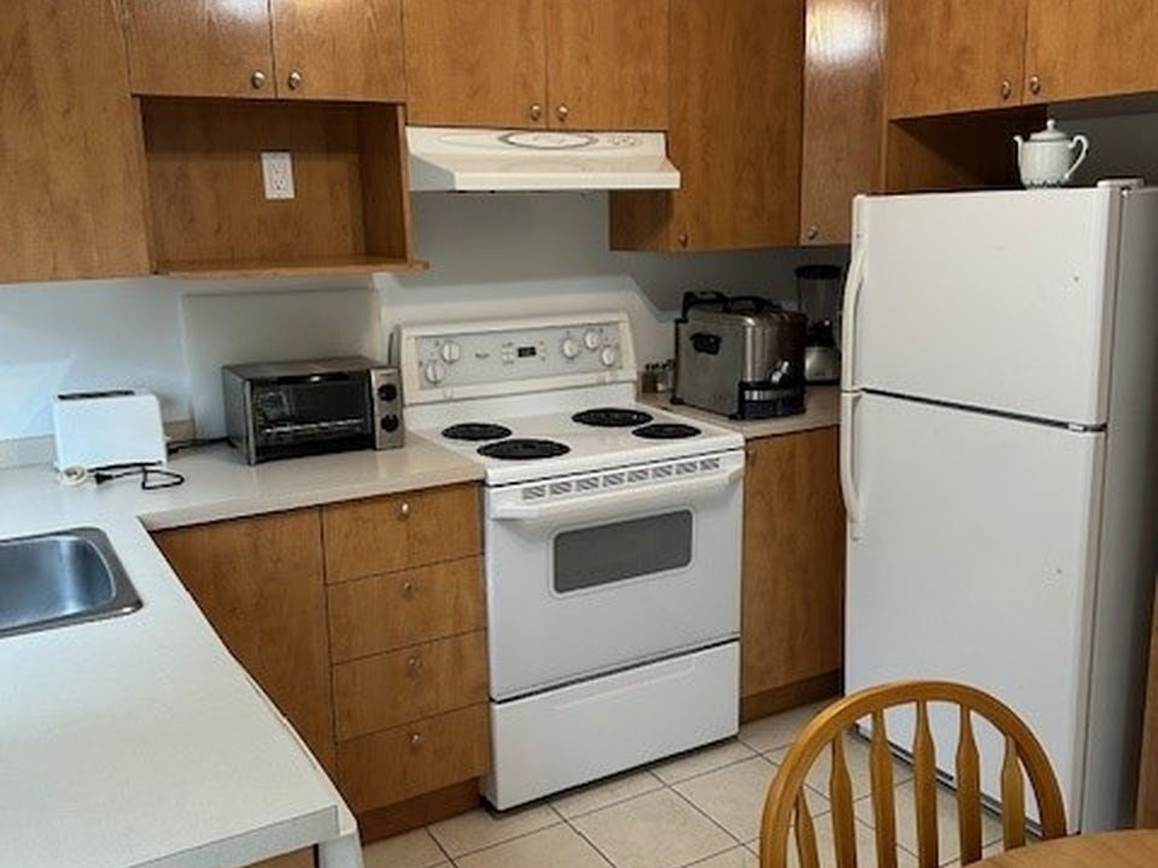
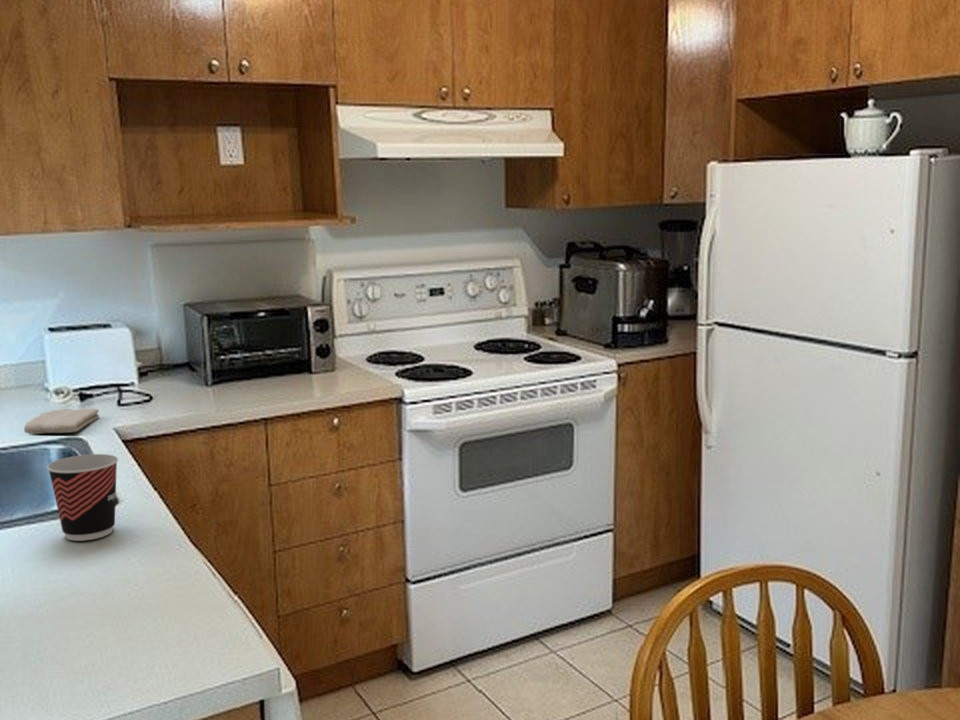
+ washcloth (63, 420)
+ cup (86, 497)
